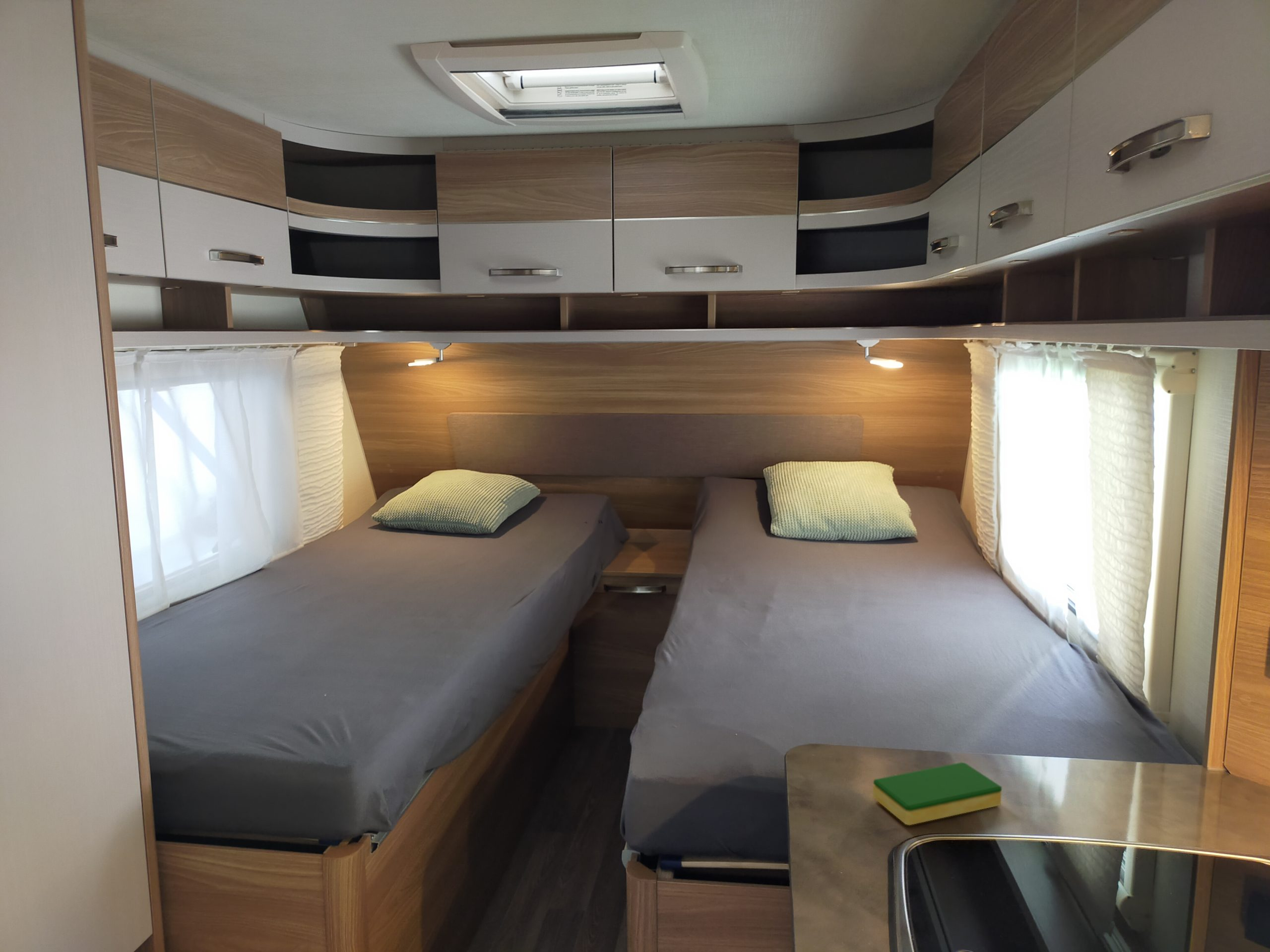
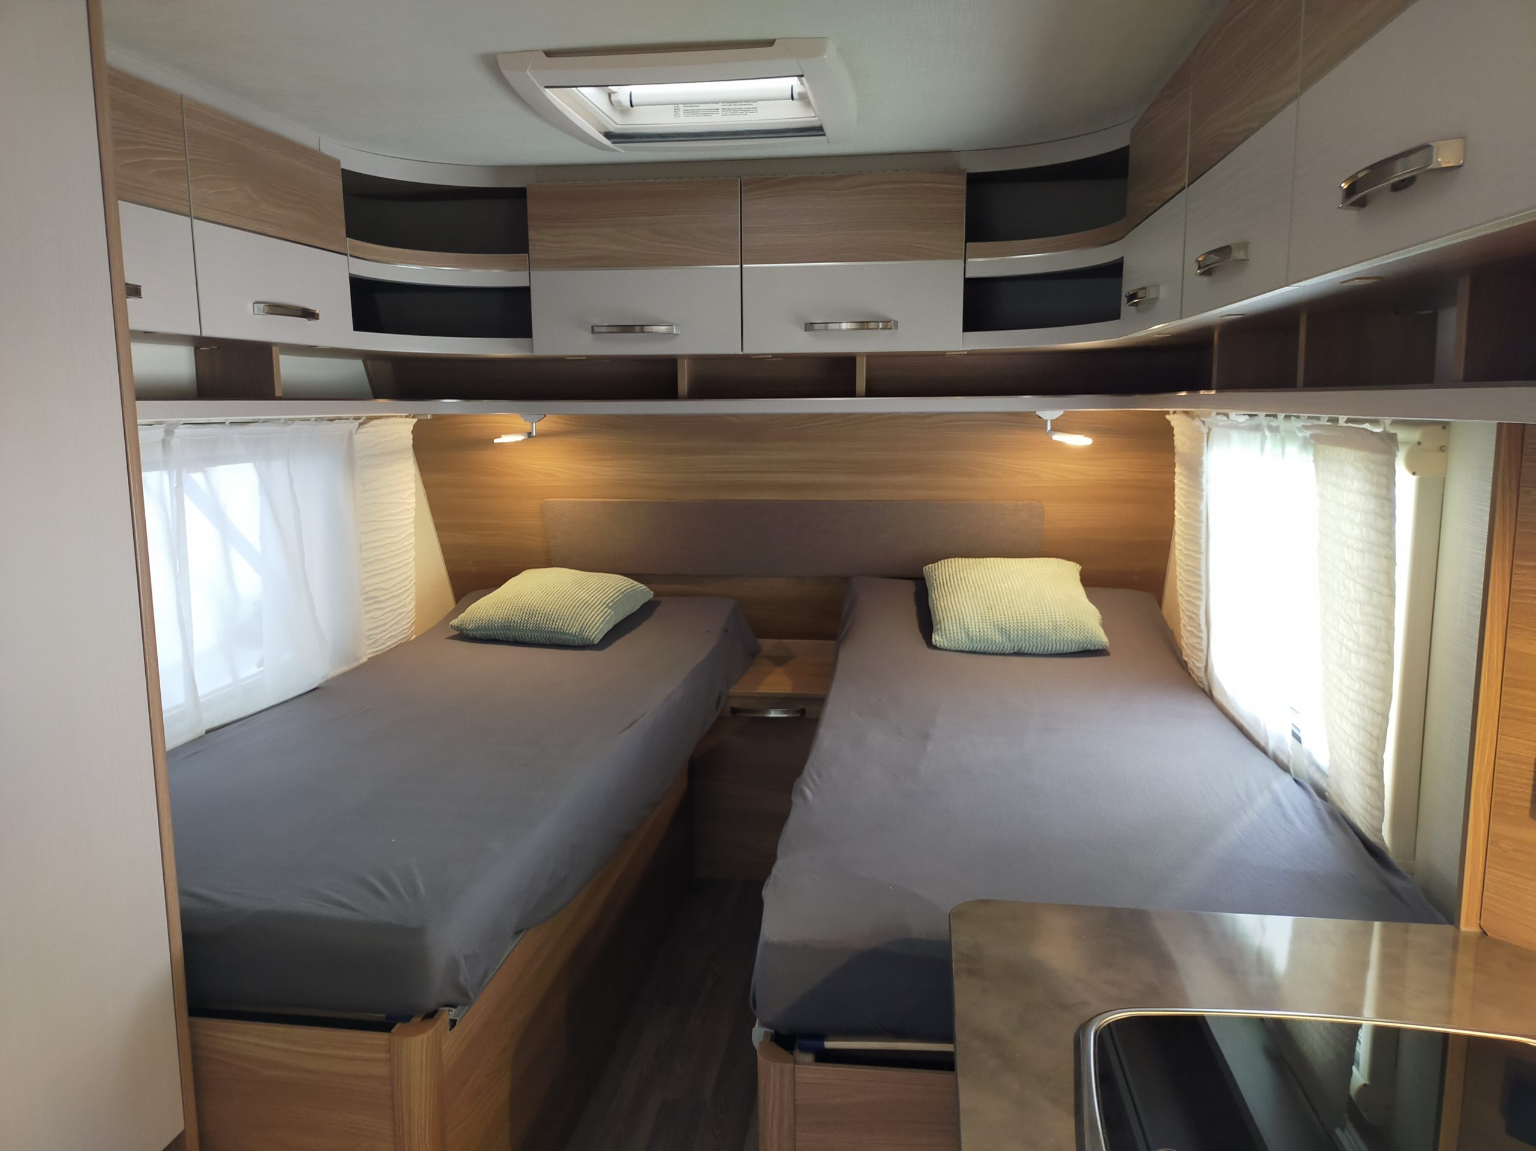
- dish sponge (937, 792)
